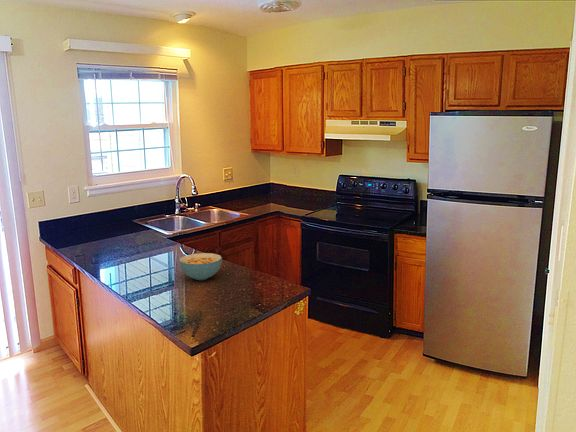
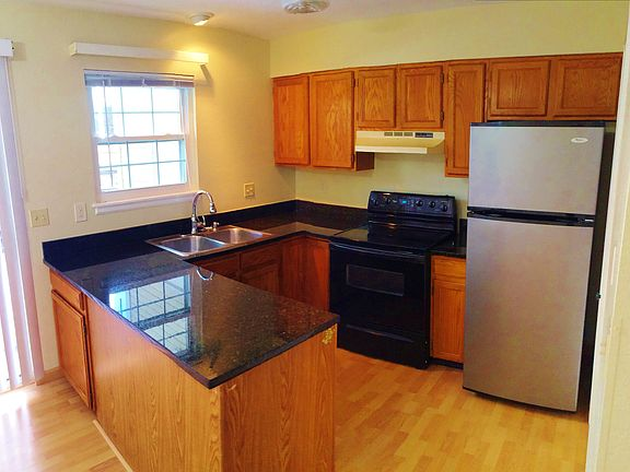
- cereal bowl (201, 268)
